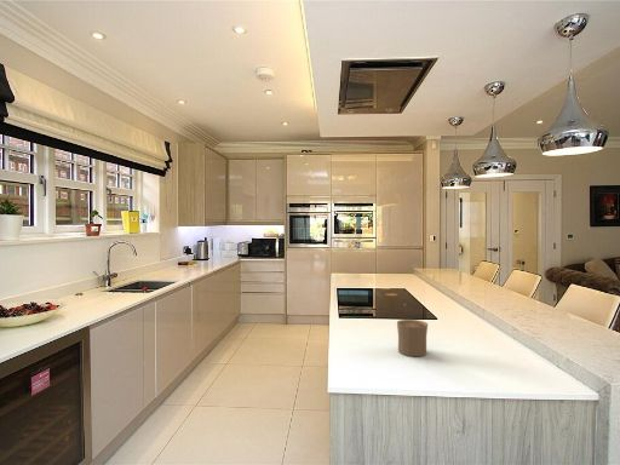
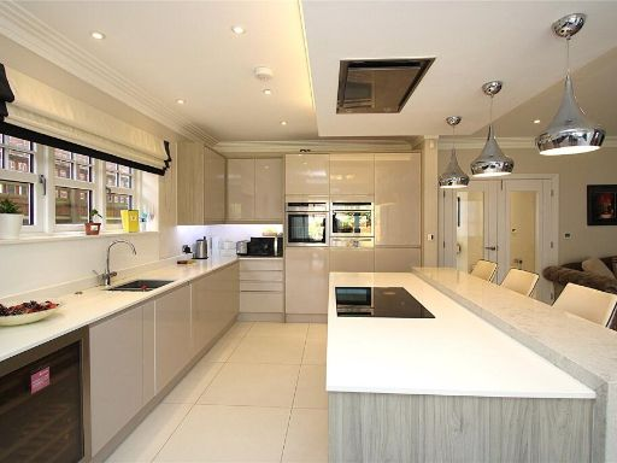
- cup (412, 337)
